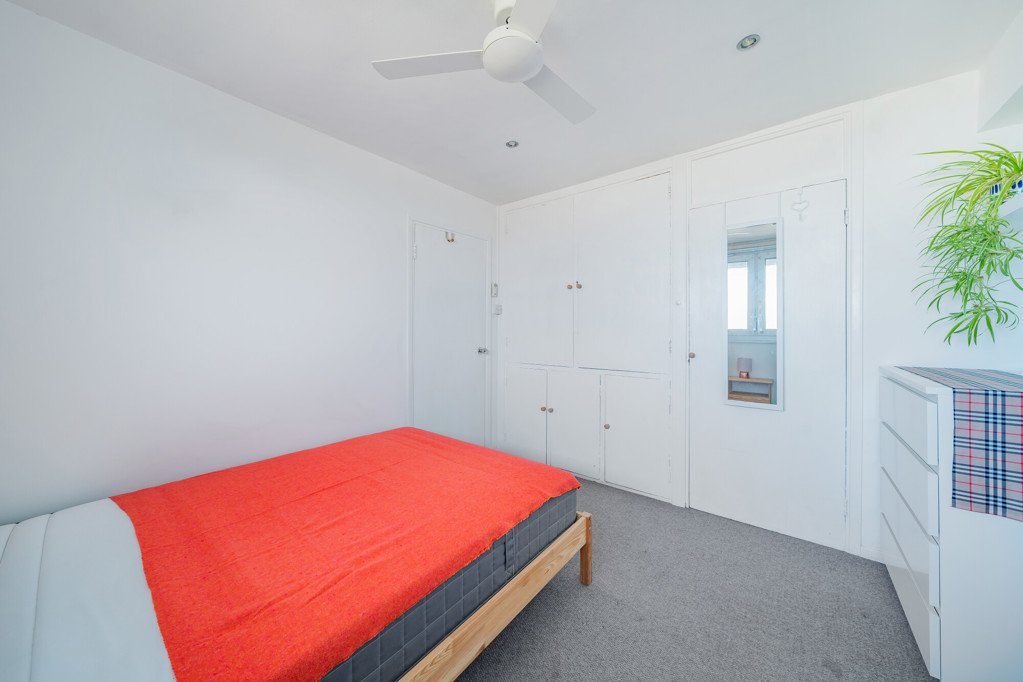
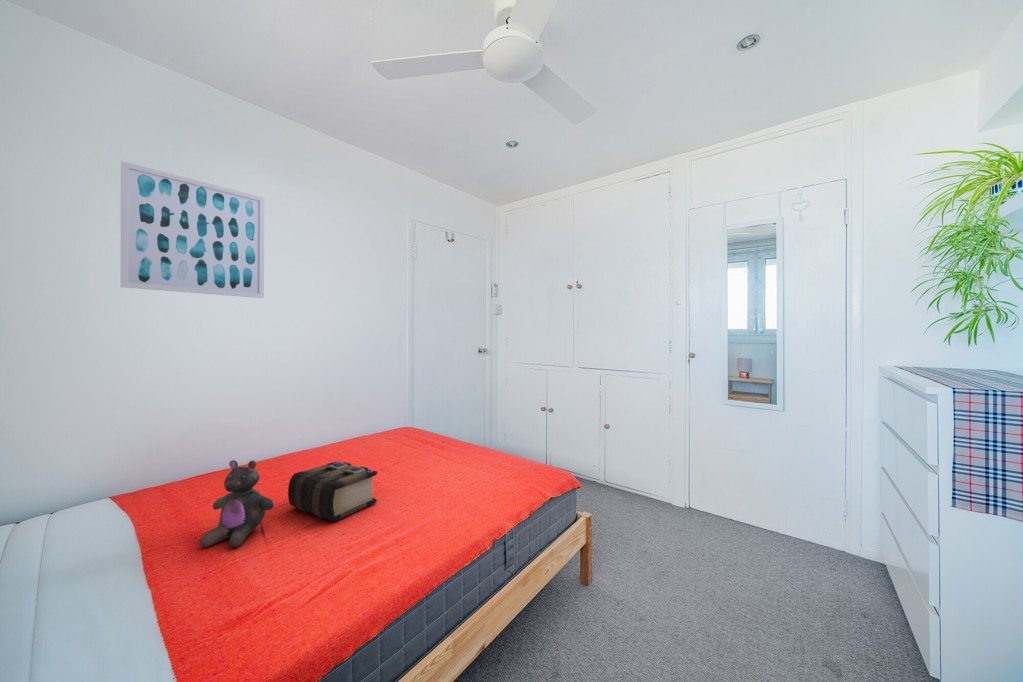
+ wall art (200, 237)
+ stuffed bear (235, 500)
+ book (333, 487)
